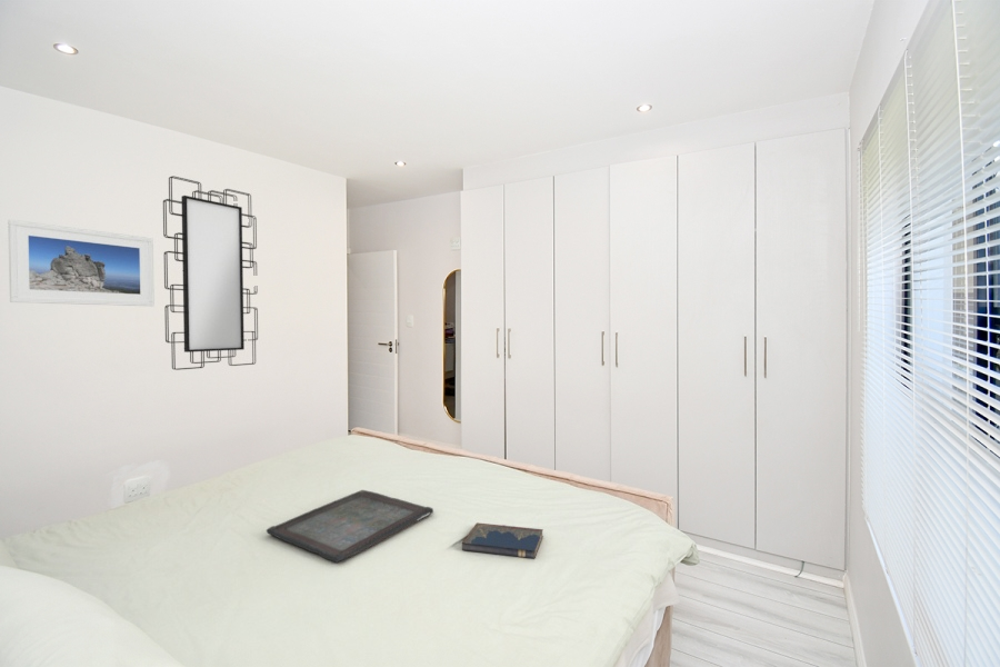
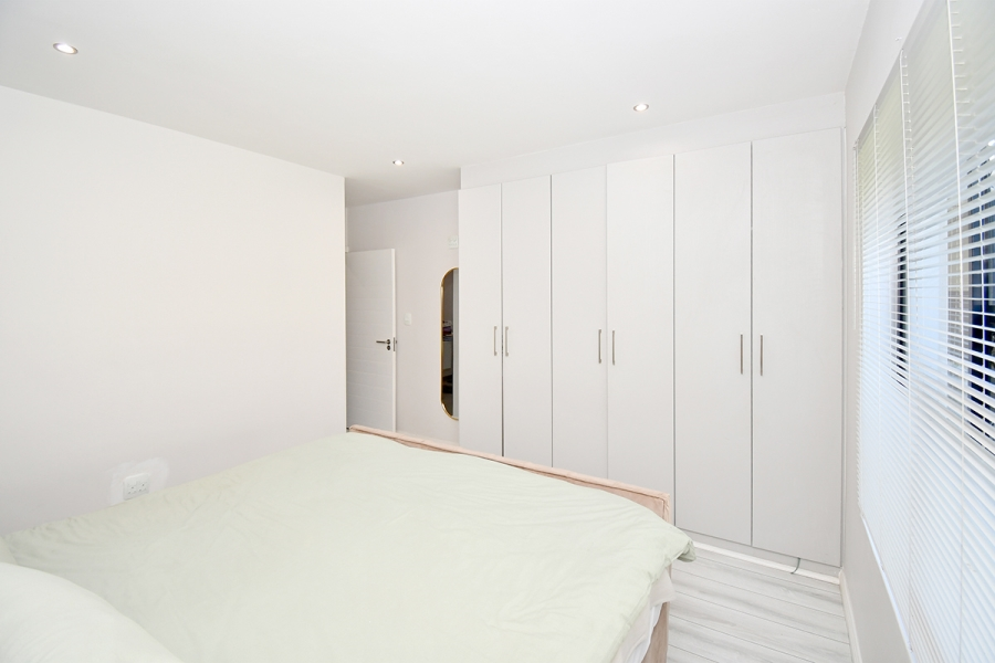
- serving tray (352, 519)
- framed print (88, 267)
- mirror (213, 276)
- hardcover book (503, 539)
